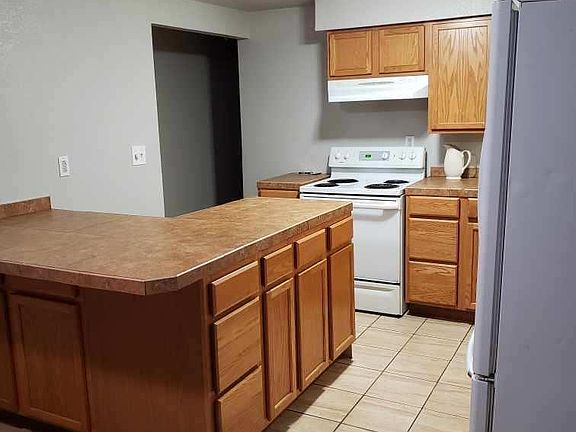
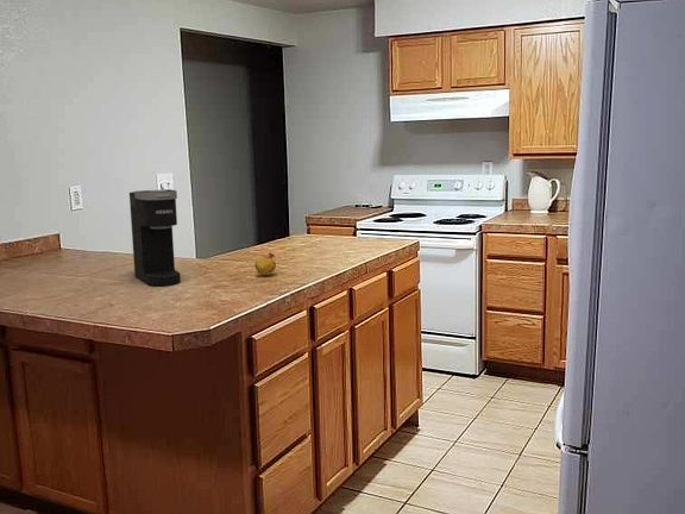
+ fruit (265, 263)
+ coffee maker (155, 234)
